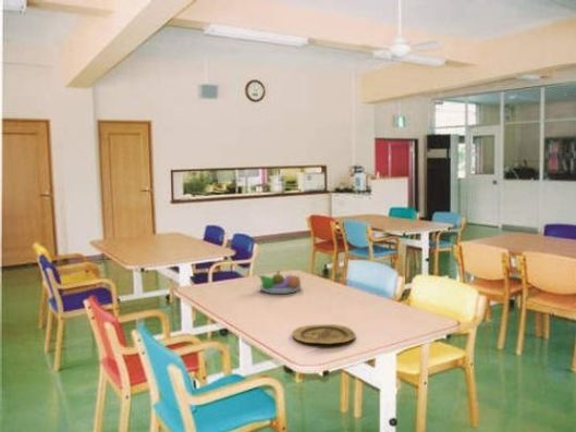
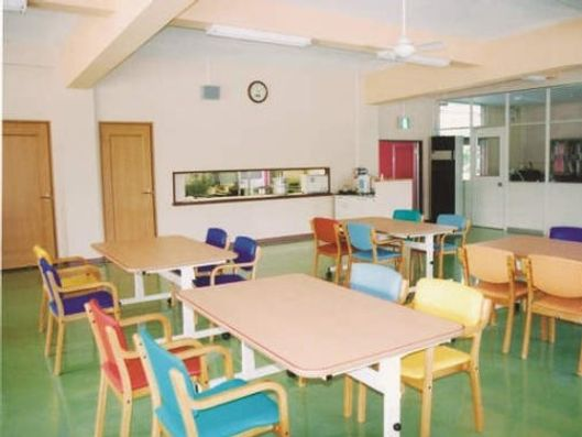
- plate (323, 334)
- fruit bowl (279, 281)
